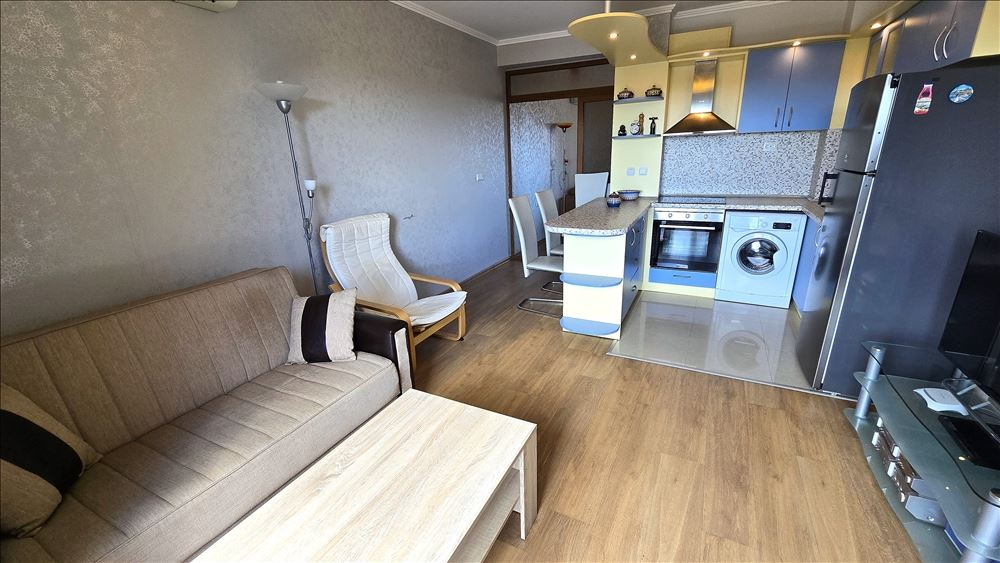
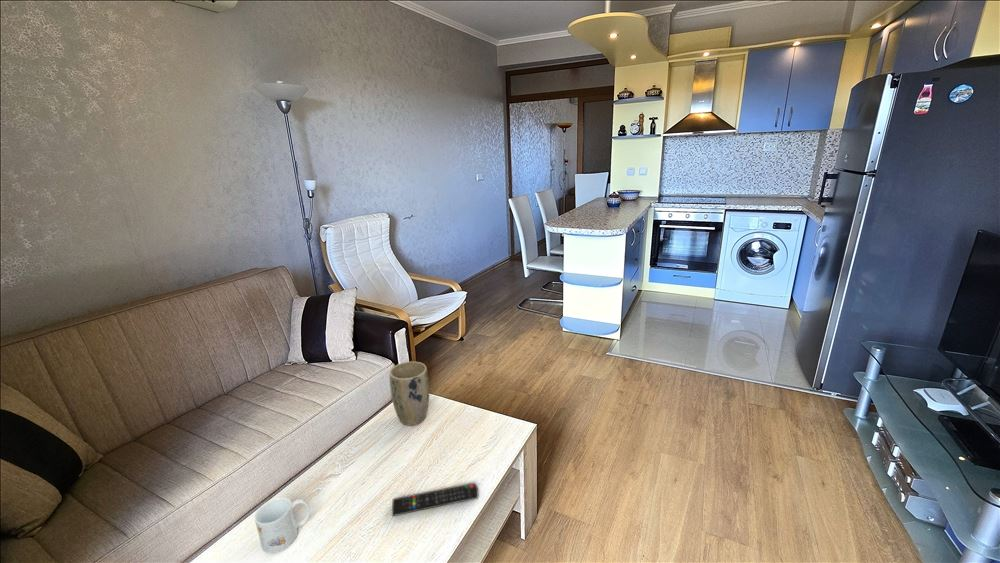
+ plant pot (410, 394)
+ remote control (436, 499)
+ mug (285, 520)
